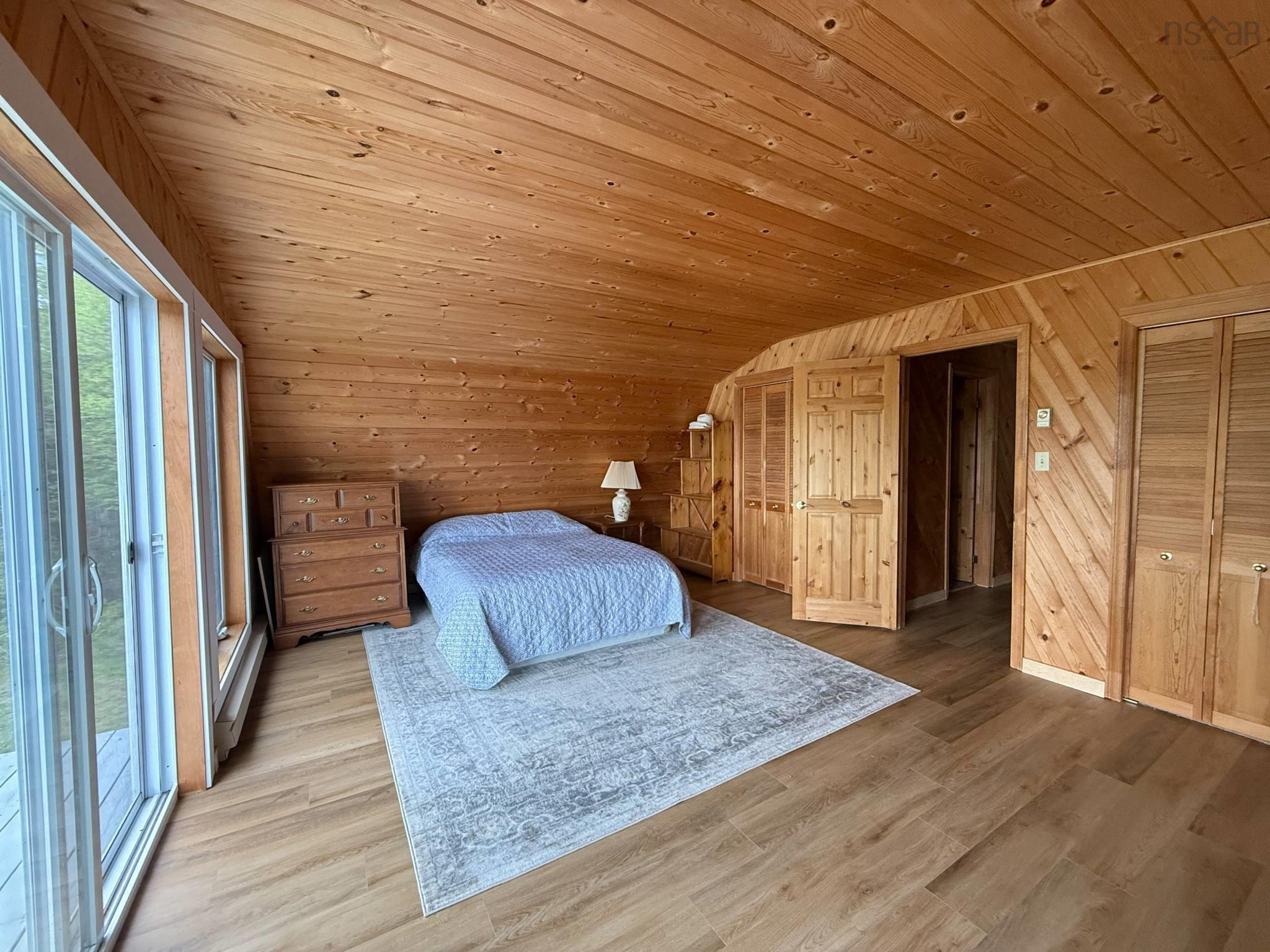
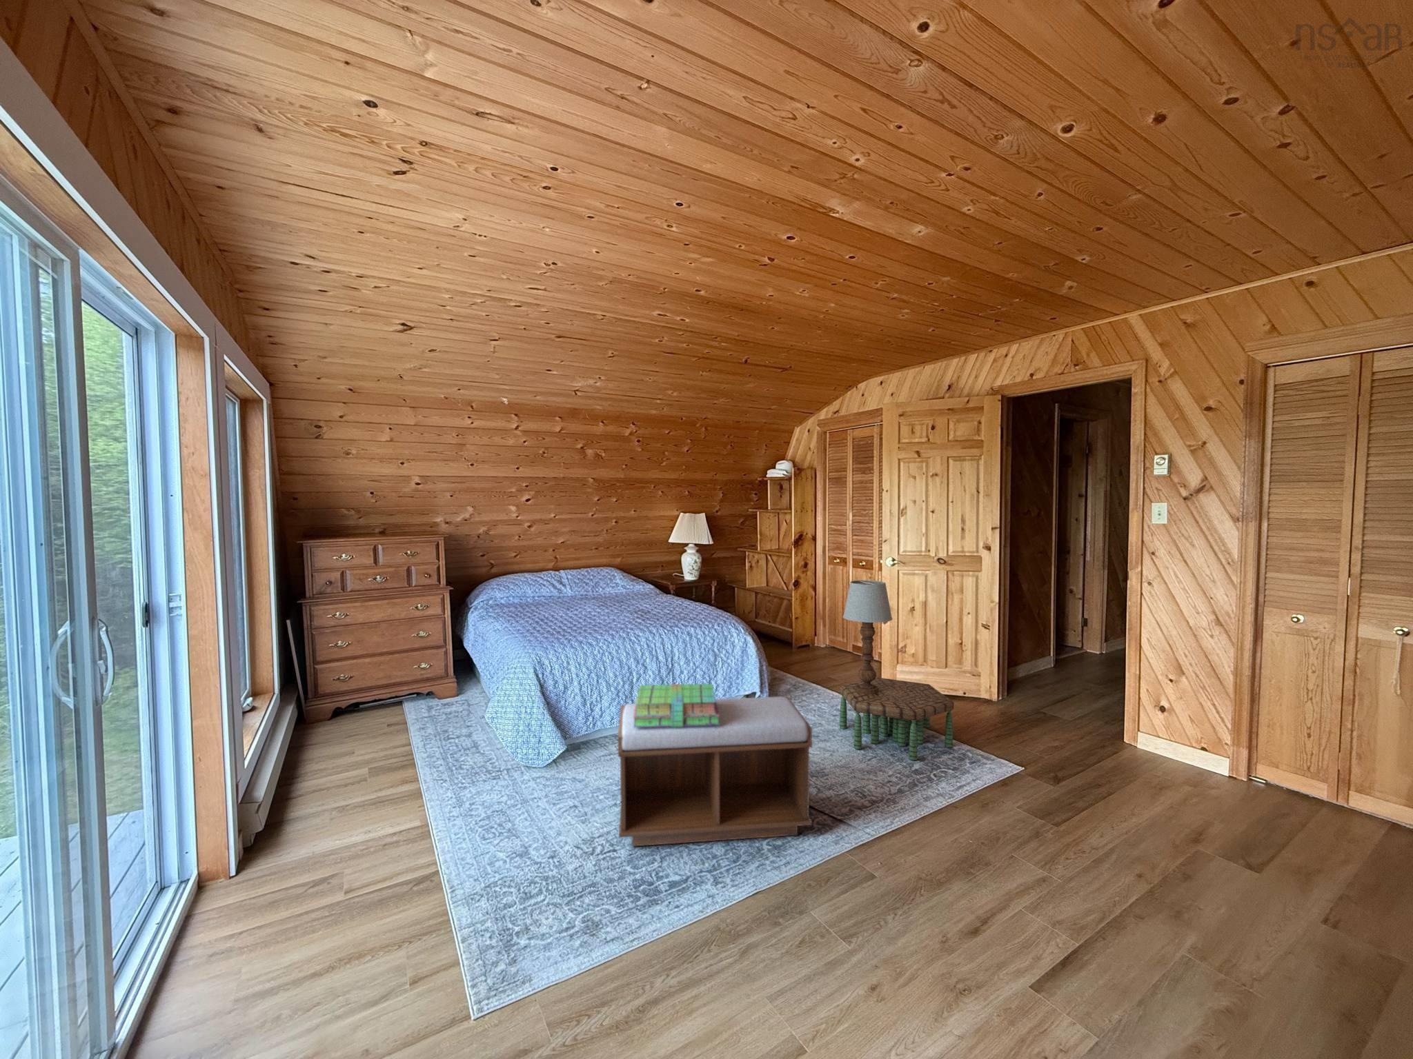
+ bench (711, 765)
+ stack of books (676, 703)
+ side table (893, 714)
+ table lamp (867, 636)
